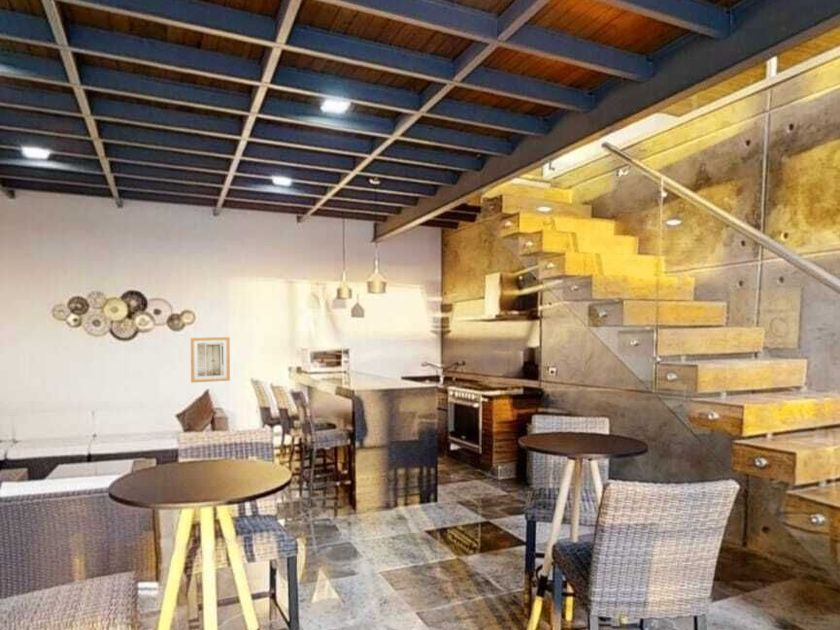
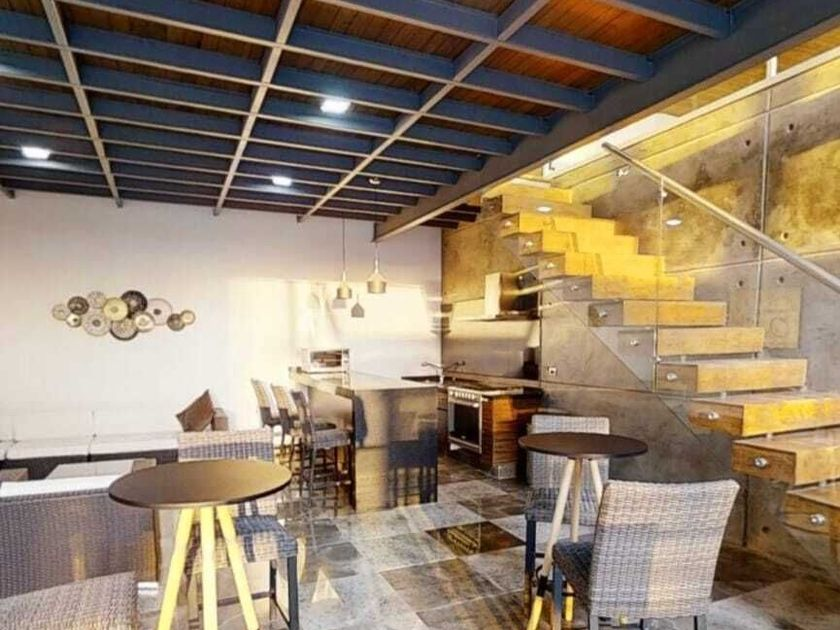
- wall art (210, 359)
